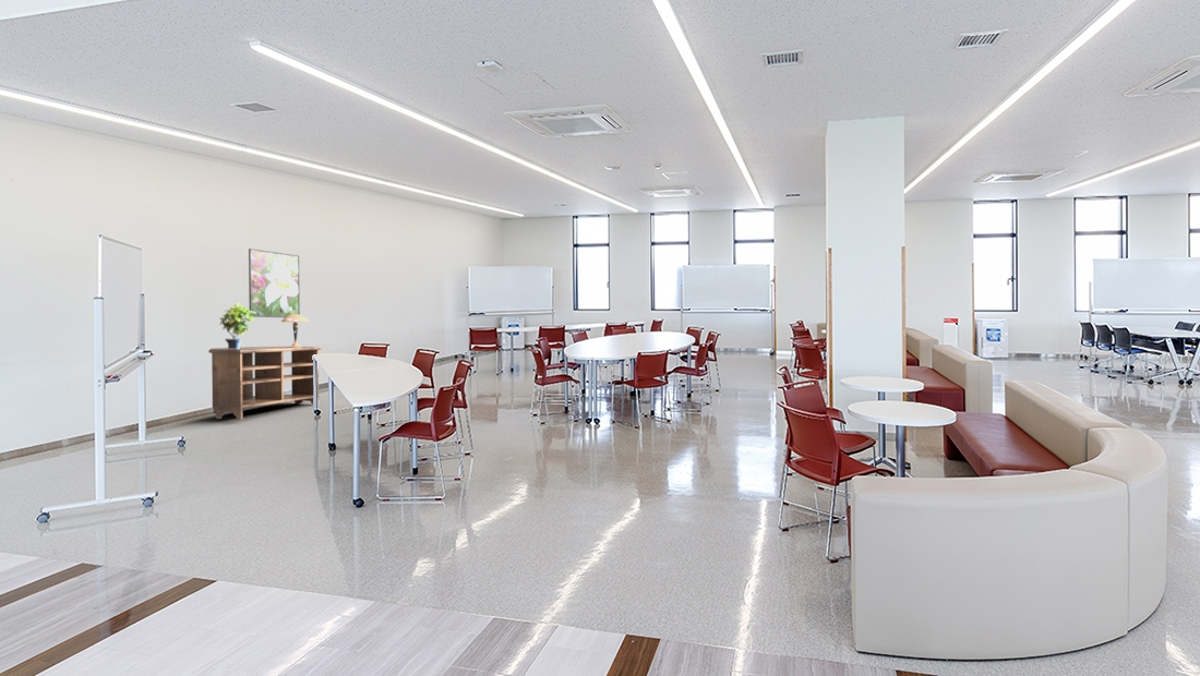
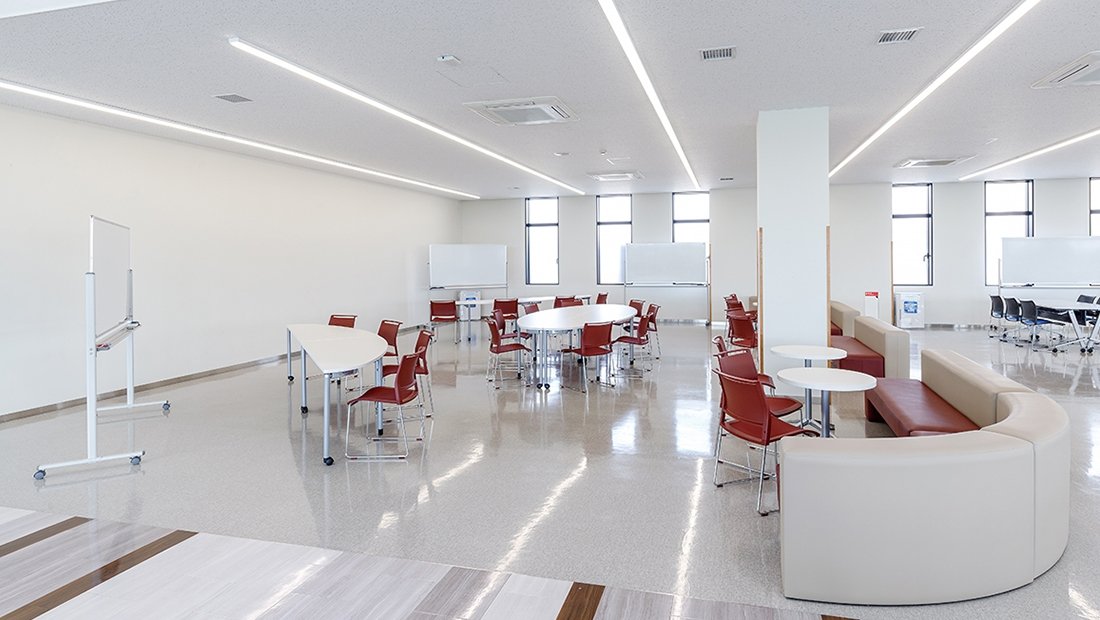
- table lamp (295, 329)
- potted plant (235, 325)
- tv stand (256, 379)
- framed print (275, 285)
